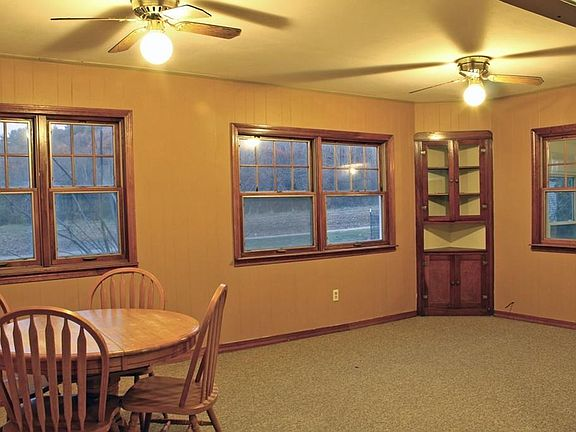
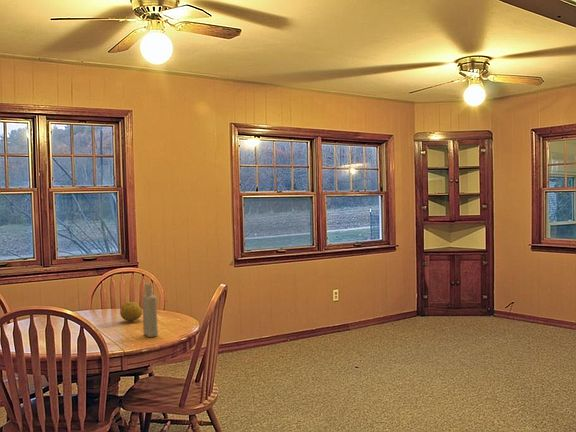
+ bottle (149, 308)
+ fruit (131, 311)
